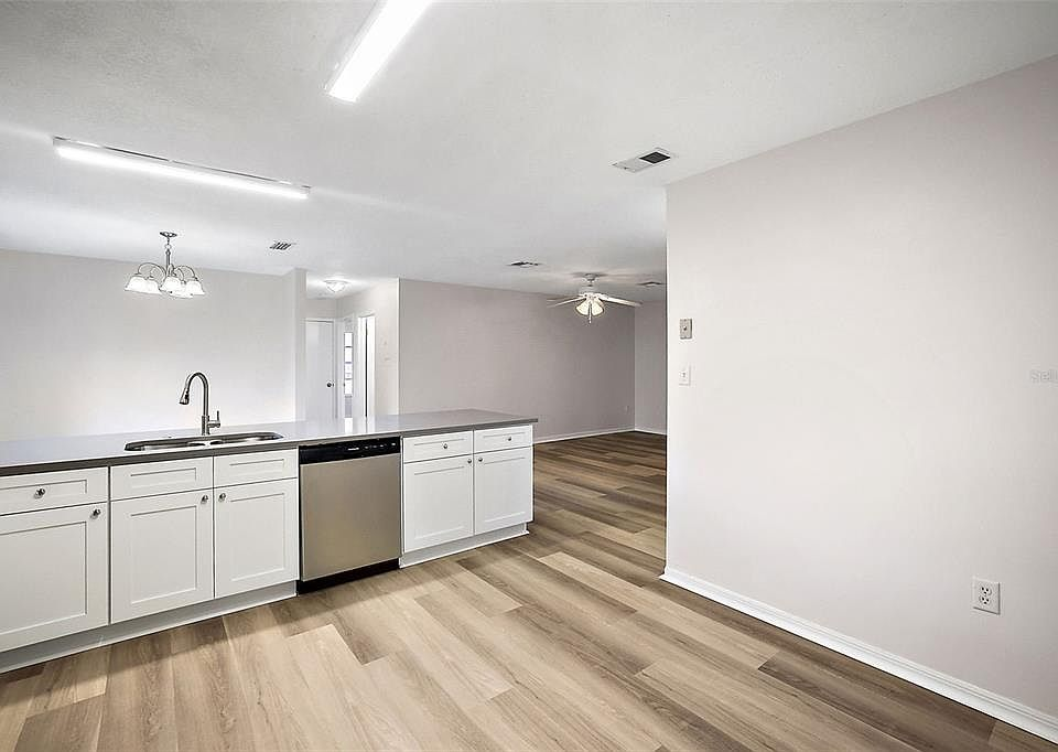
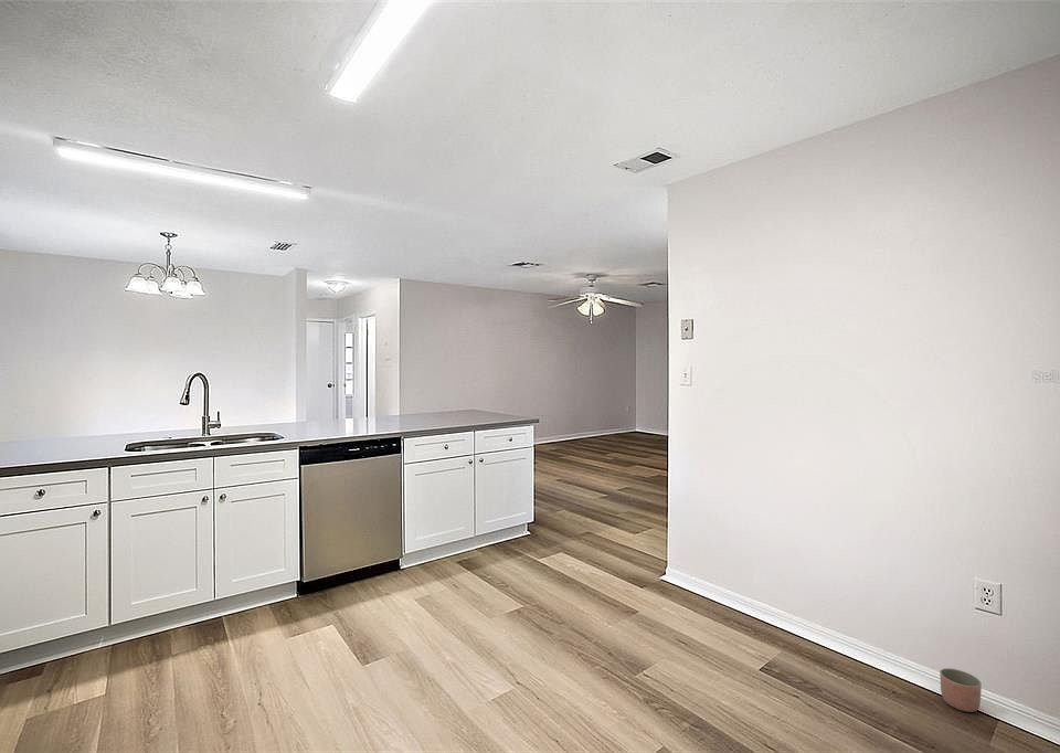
+ planter (960, 690)
